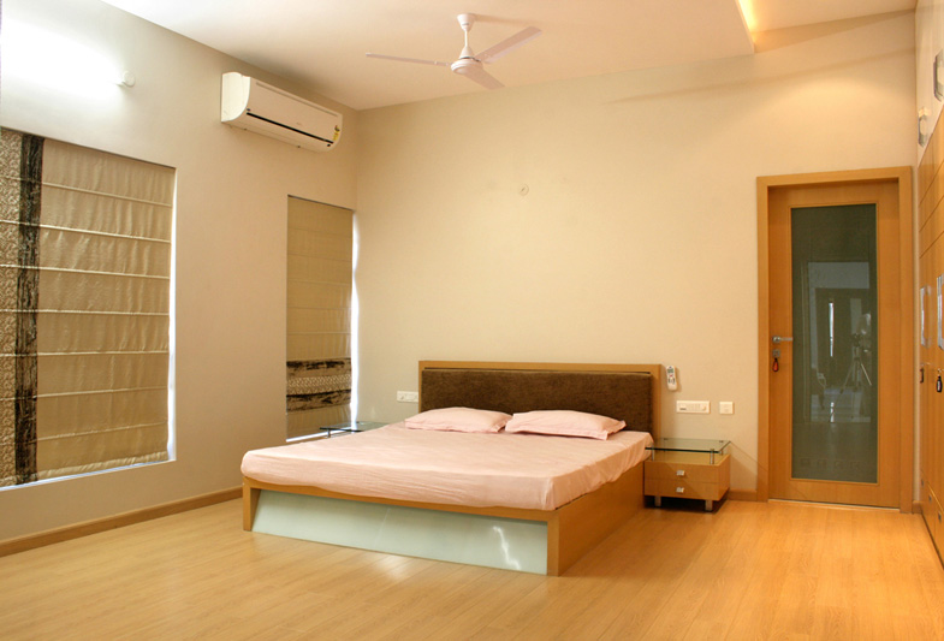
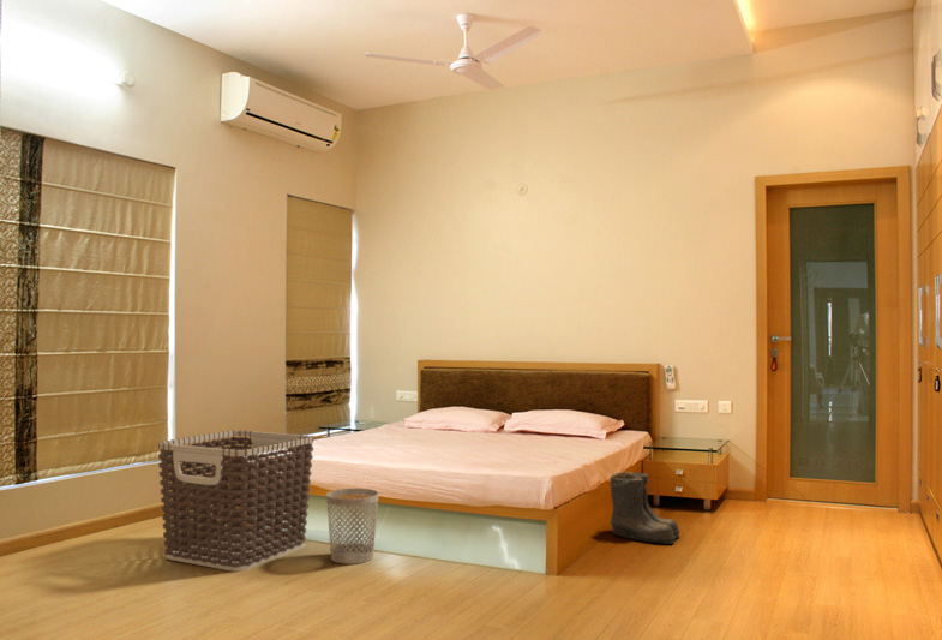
+ boots (643, 506)
+ wastebasket (352, 525)
+ clothes hamper (238, 495)
